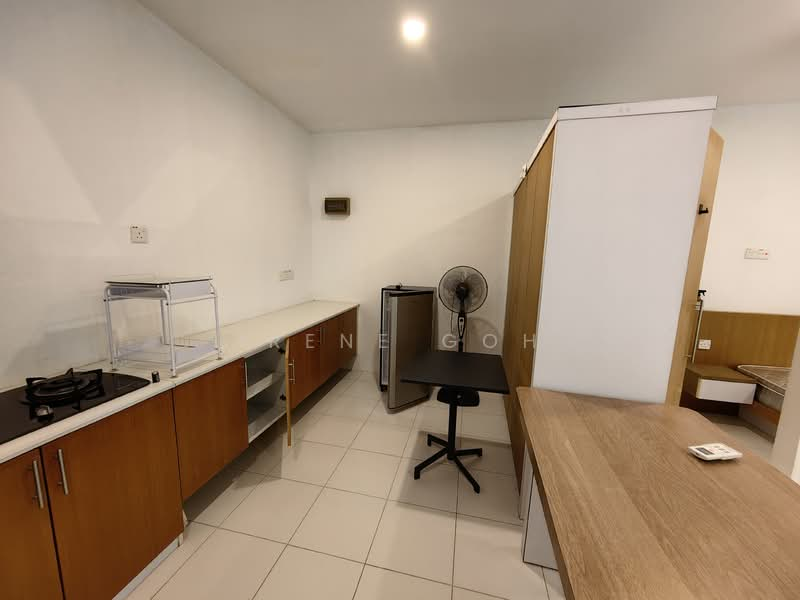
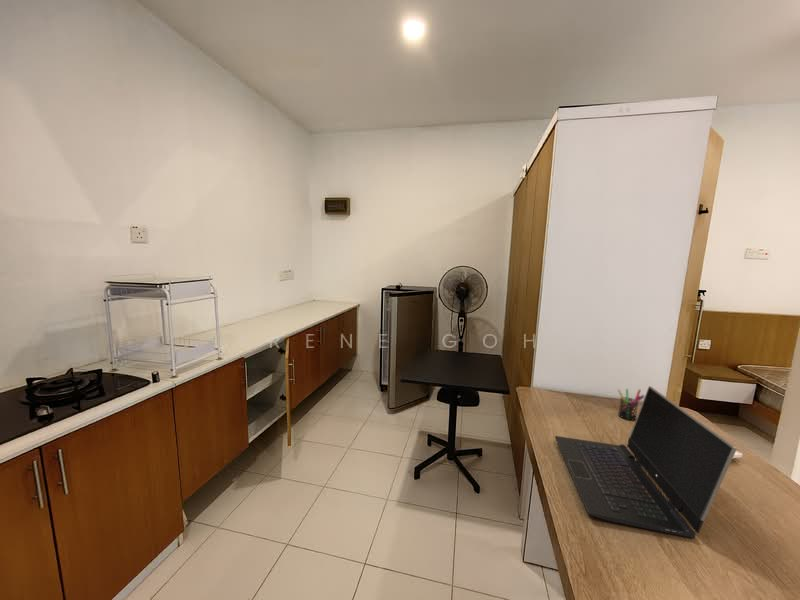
+ laptop computer (622, 444)
+ pen holder (629, 402)
